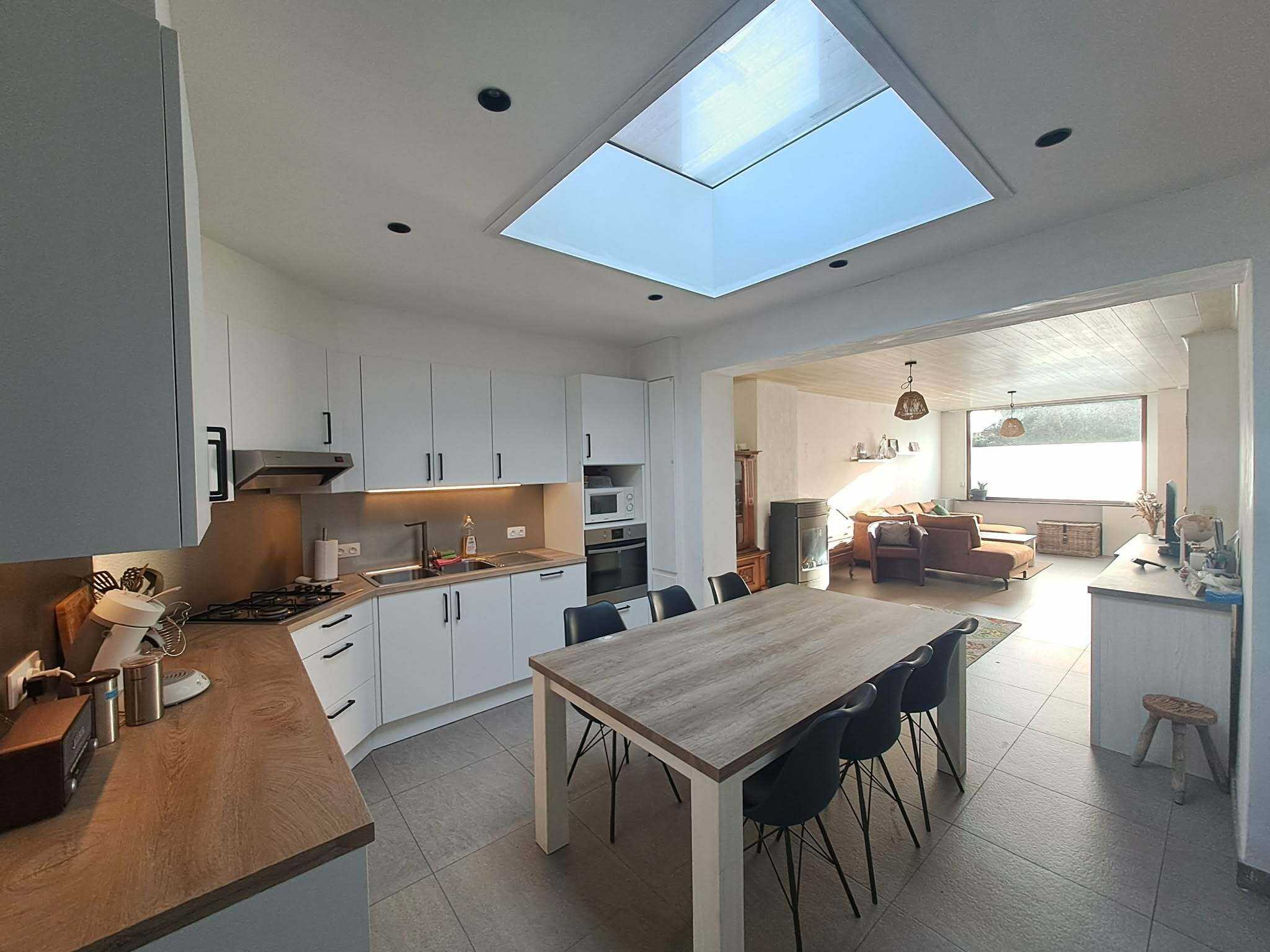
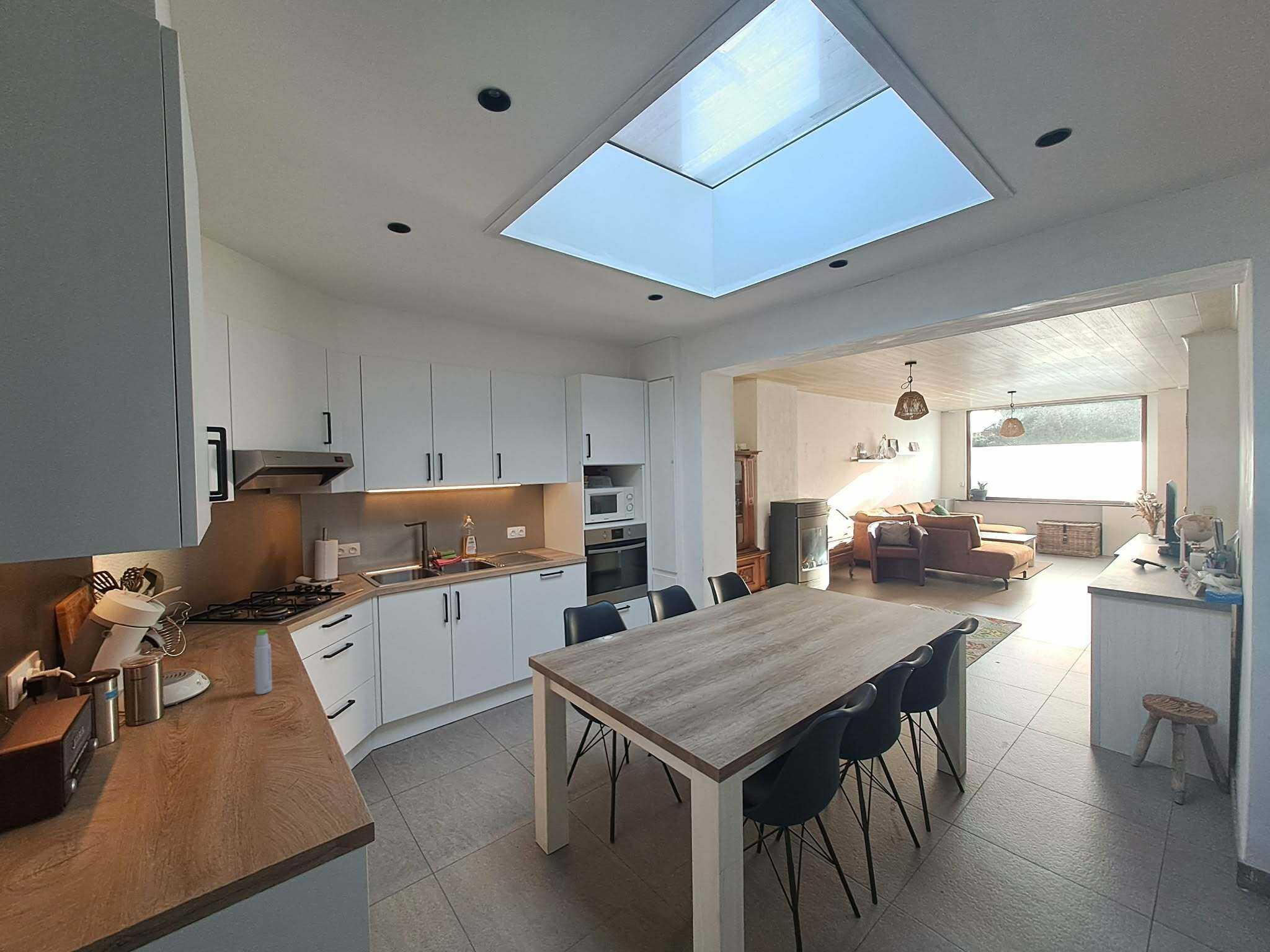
+ bottle (262, 661)
